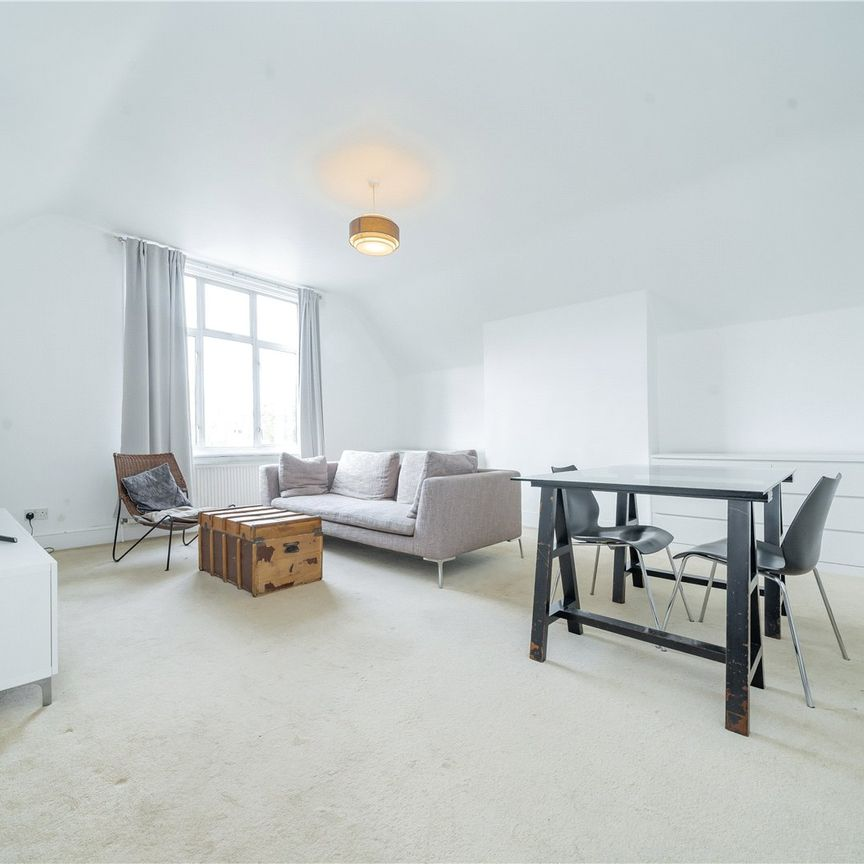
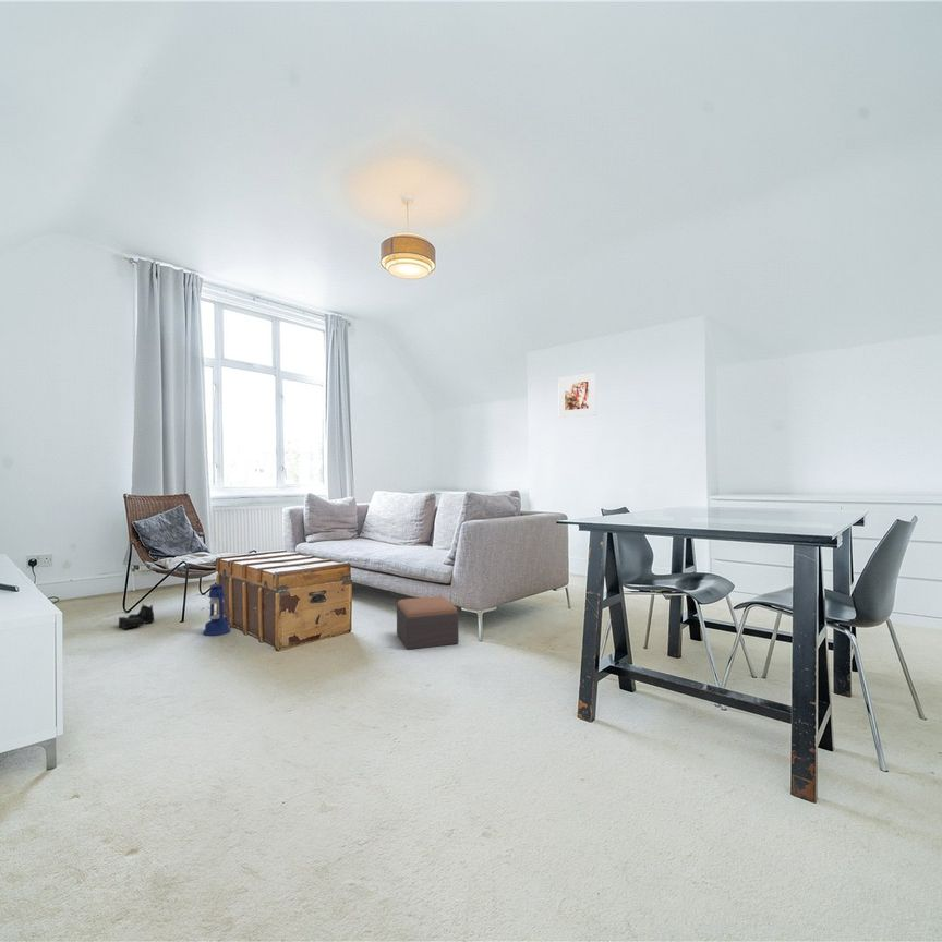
+ lantern (216, 608)
+ footstool (426, 619)
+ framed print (577, 396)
+ boots (133, 616)
